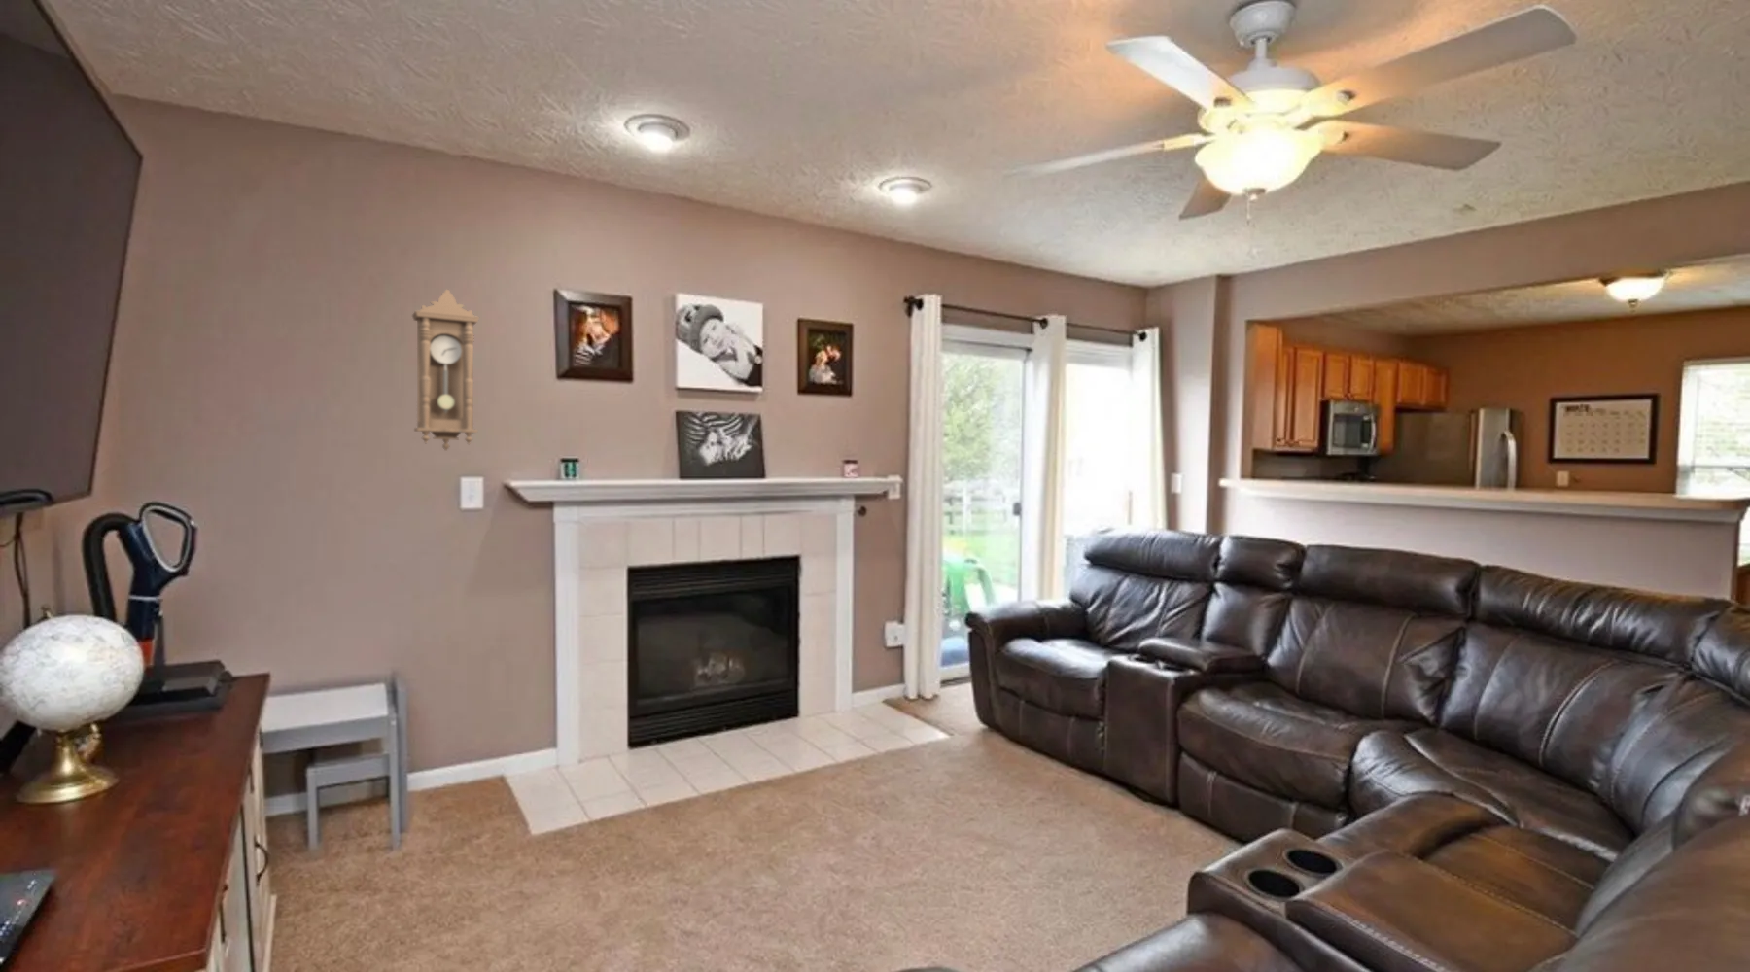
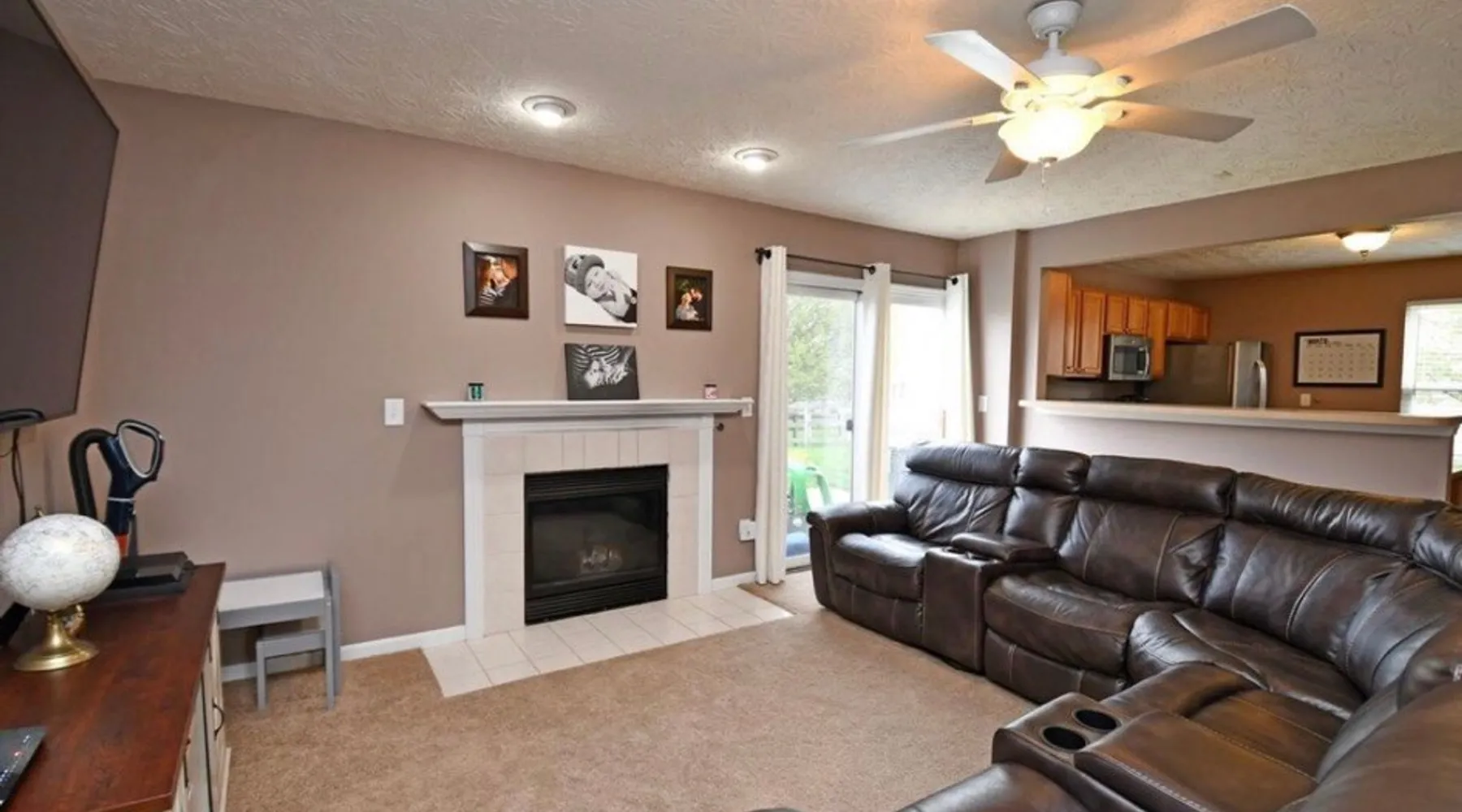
- pendulum clock (445, 371)
